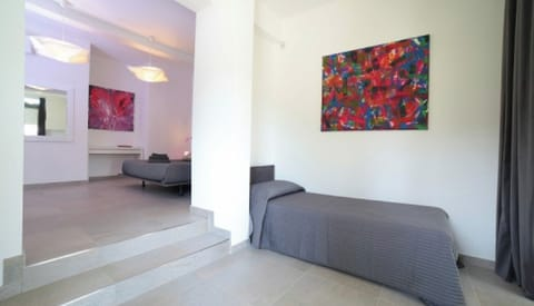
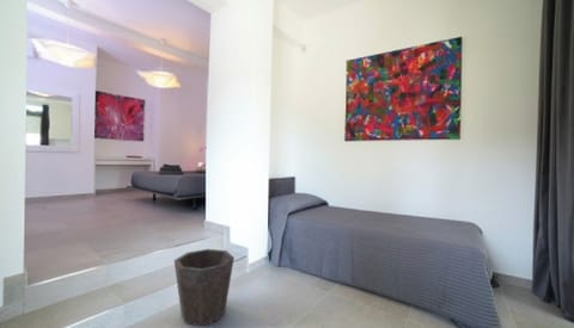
+ waste bin (203, 285)
